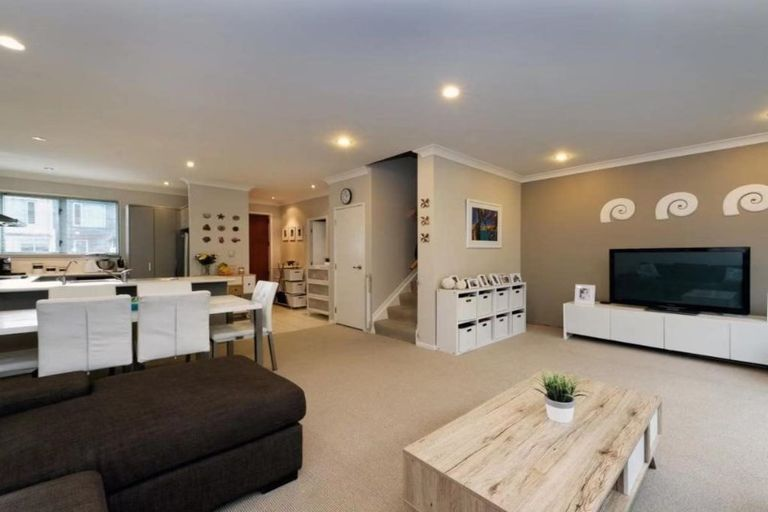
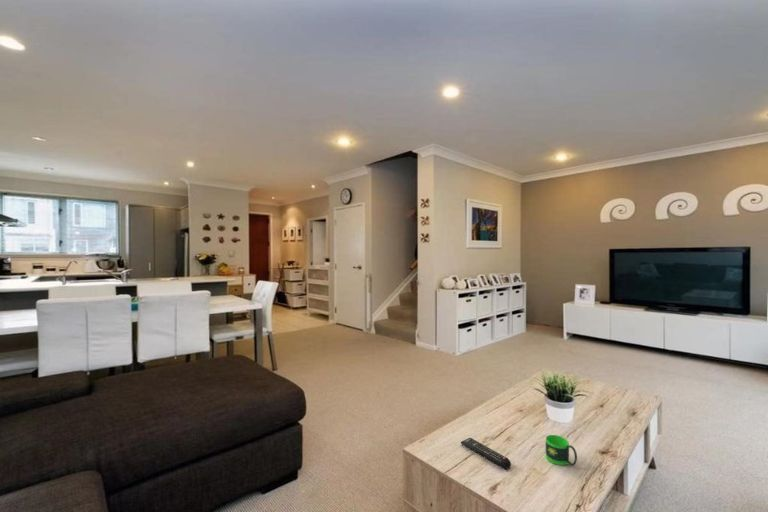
+ remote control (484, 452)
+ mug (561, 451)
